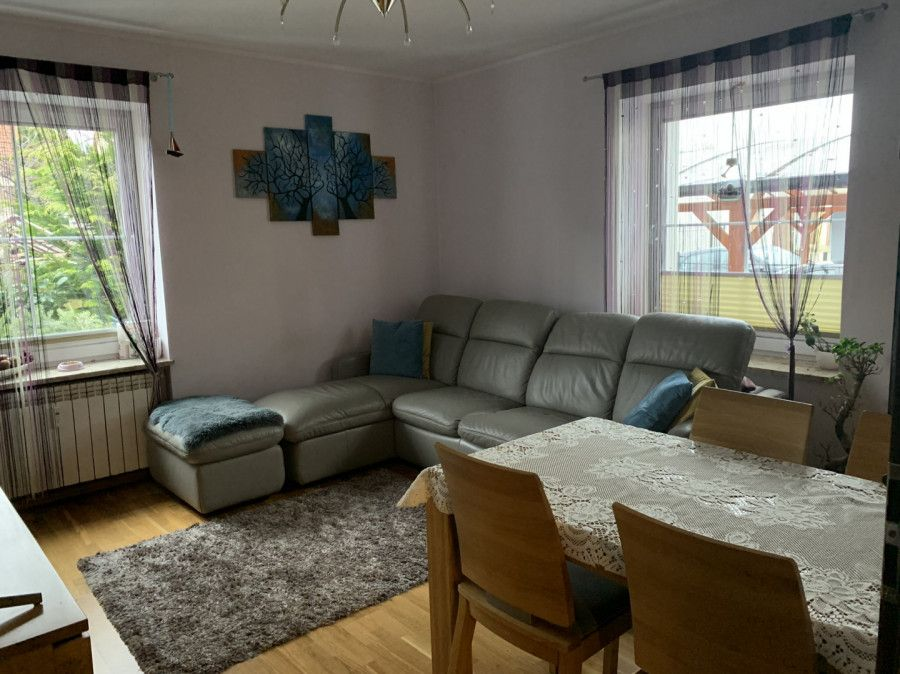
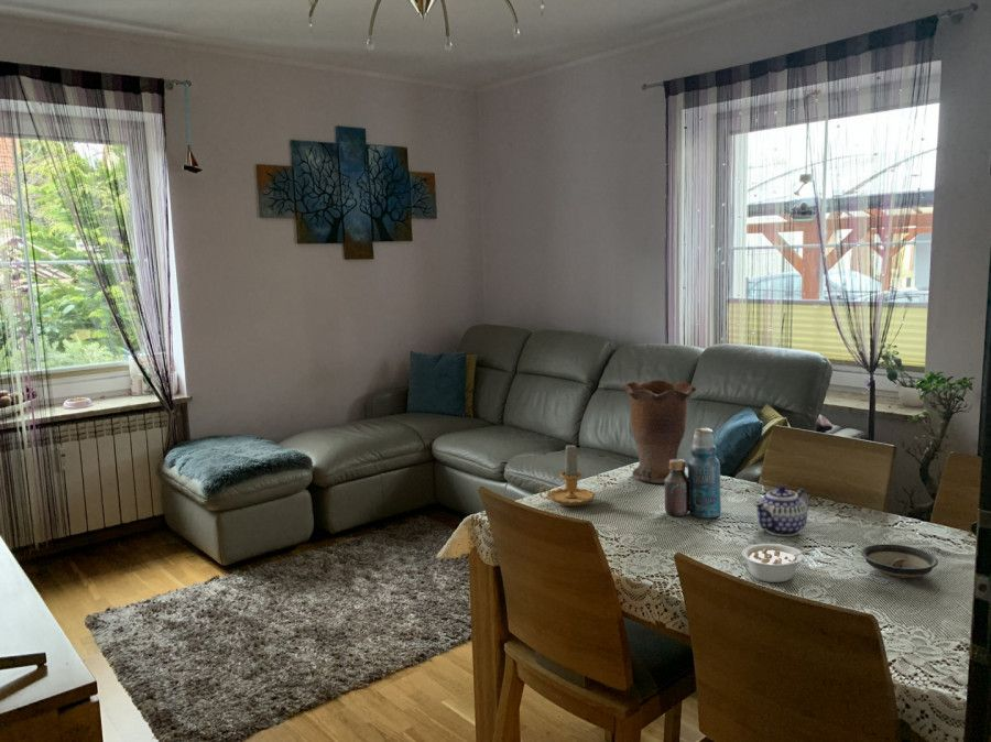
+ candle (566, 472)
+ teapot (782, 509)
+ vase (658, 430)
+ saucer (897, 564)
+ bottle (693, 471)
+ legume (773, 561)
